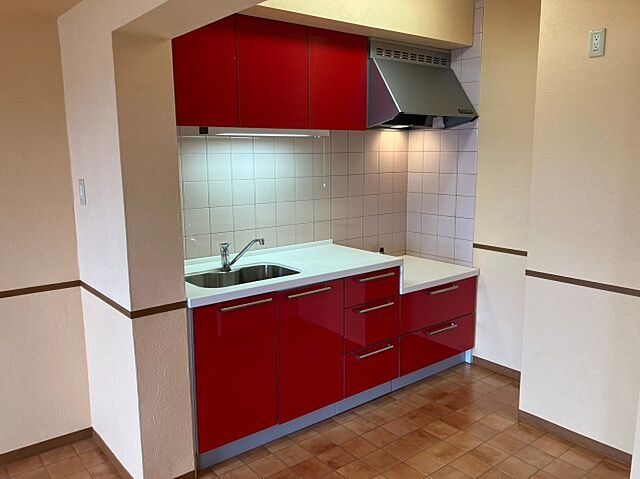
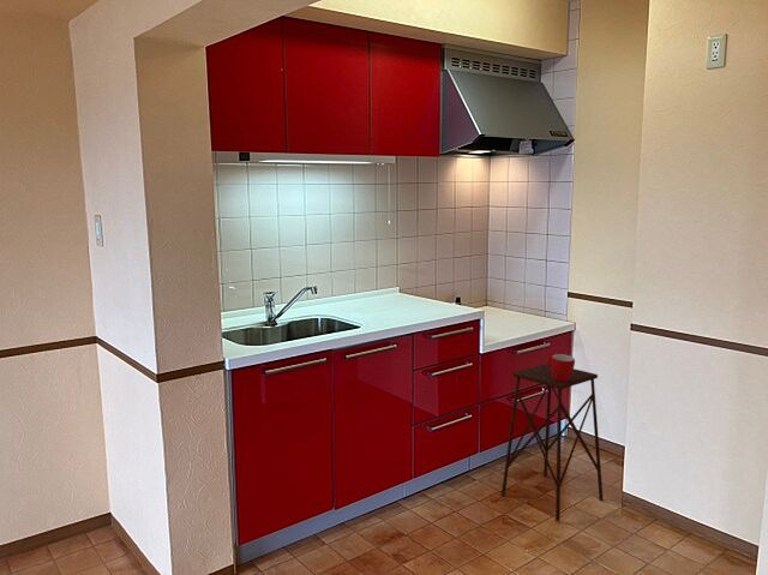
+ side table (554, 438)
+ mug (558, 367)
